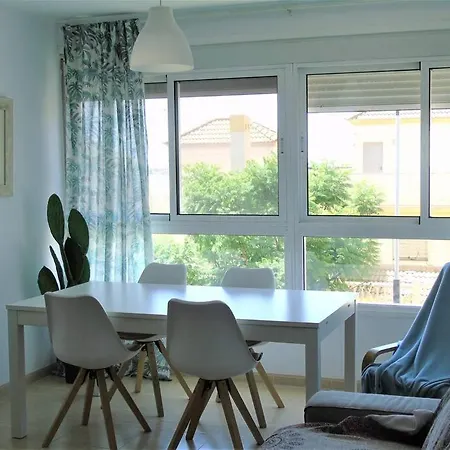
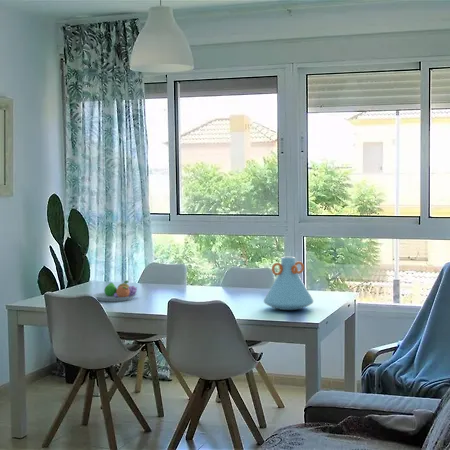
+ vase (288, 283)
+ fruit bowl (115, 290)
